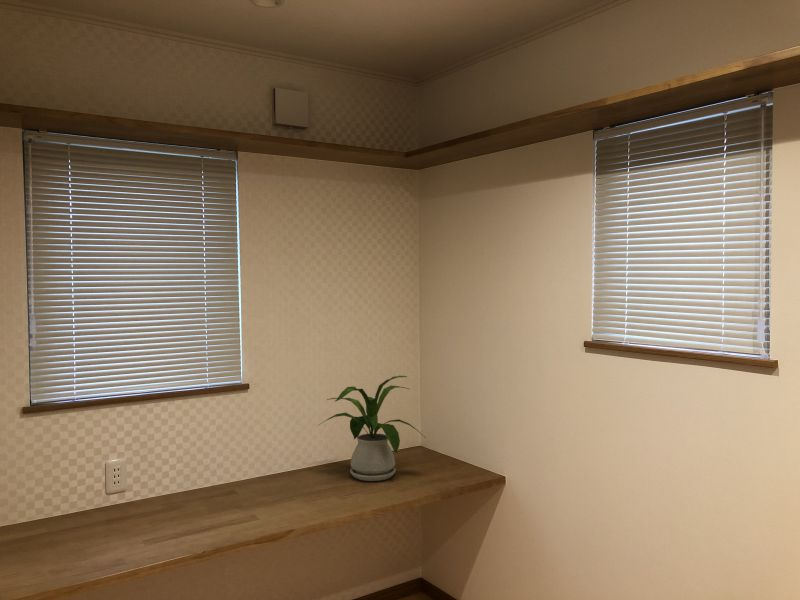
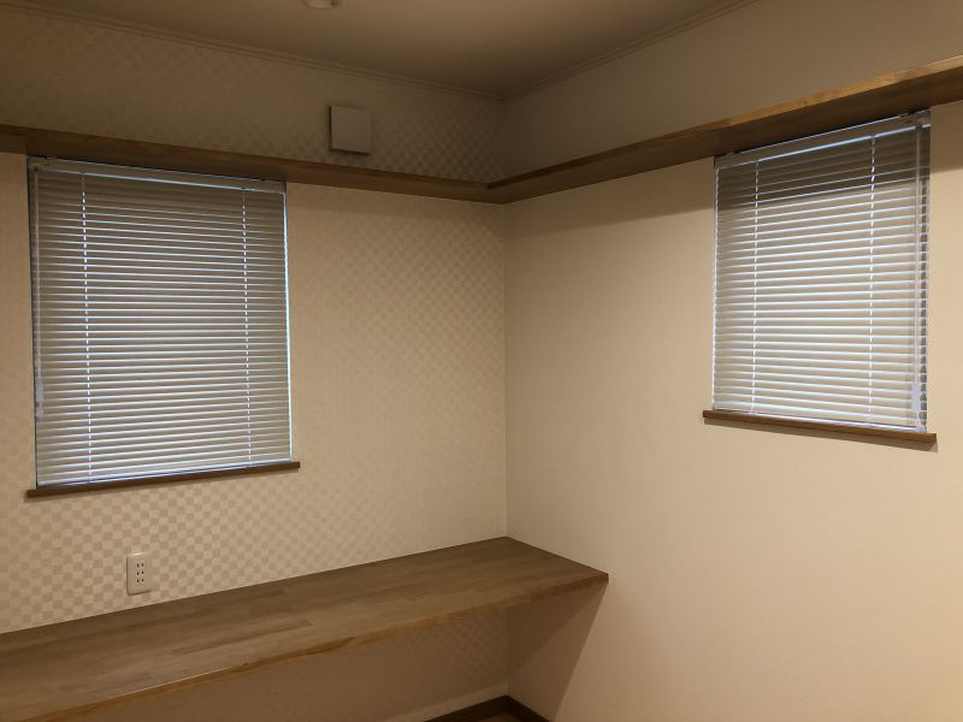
- house plant (369, 422)
